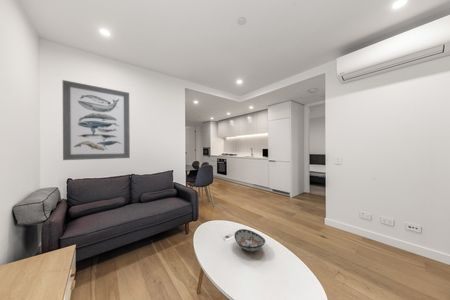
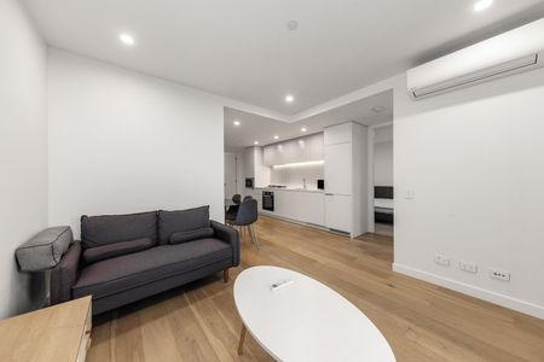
- wall art (99, 123)
- decorative bowl (249, 242)
